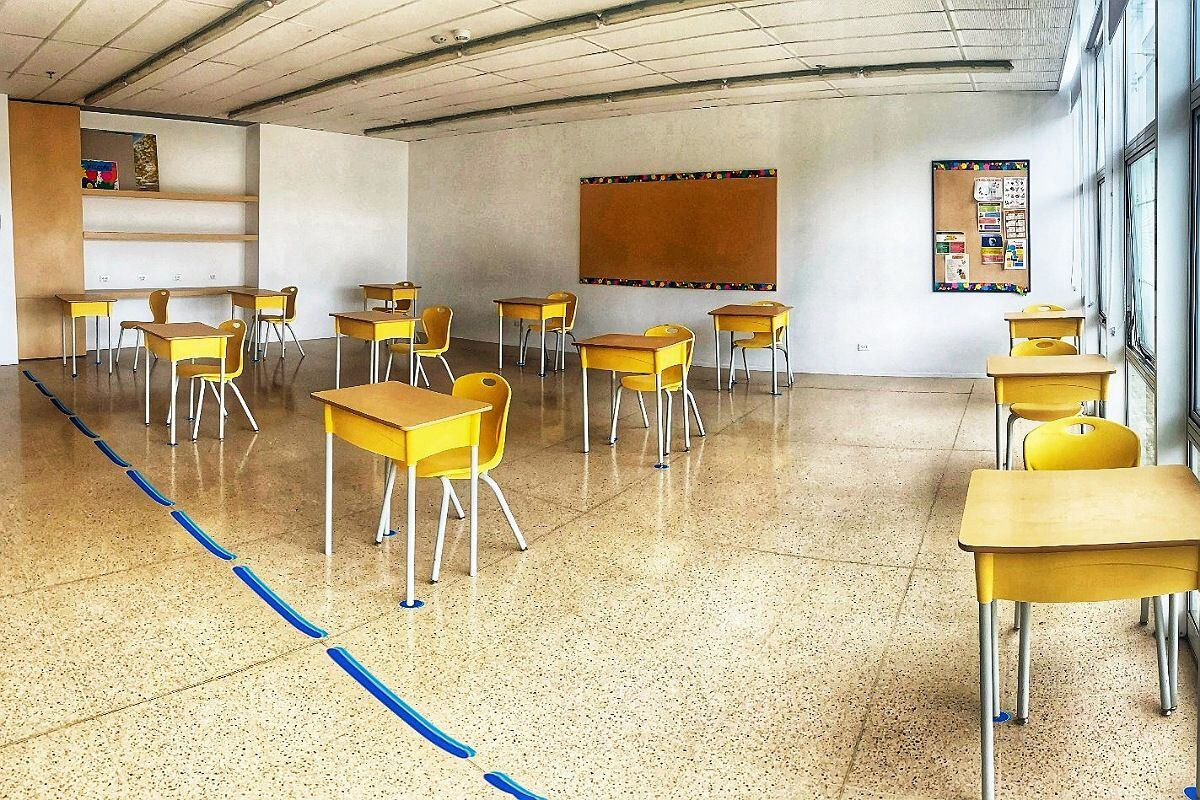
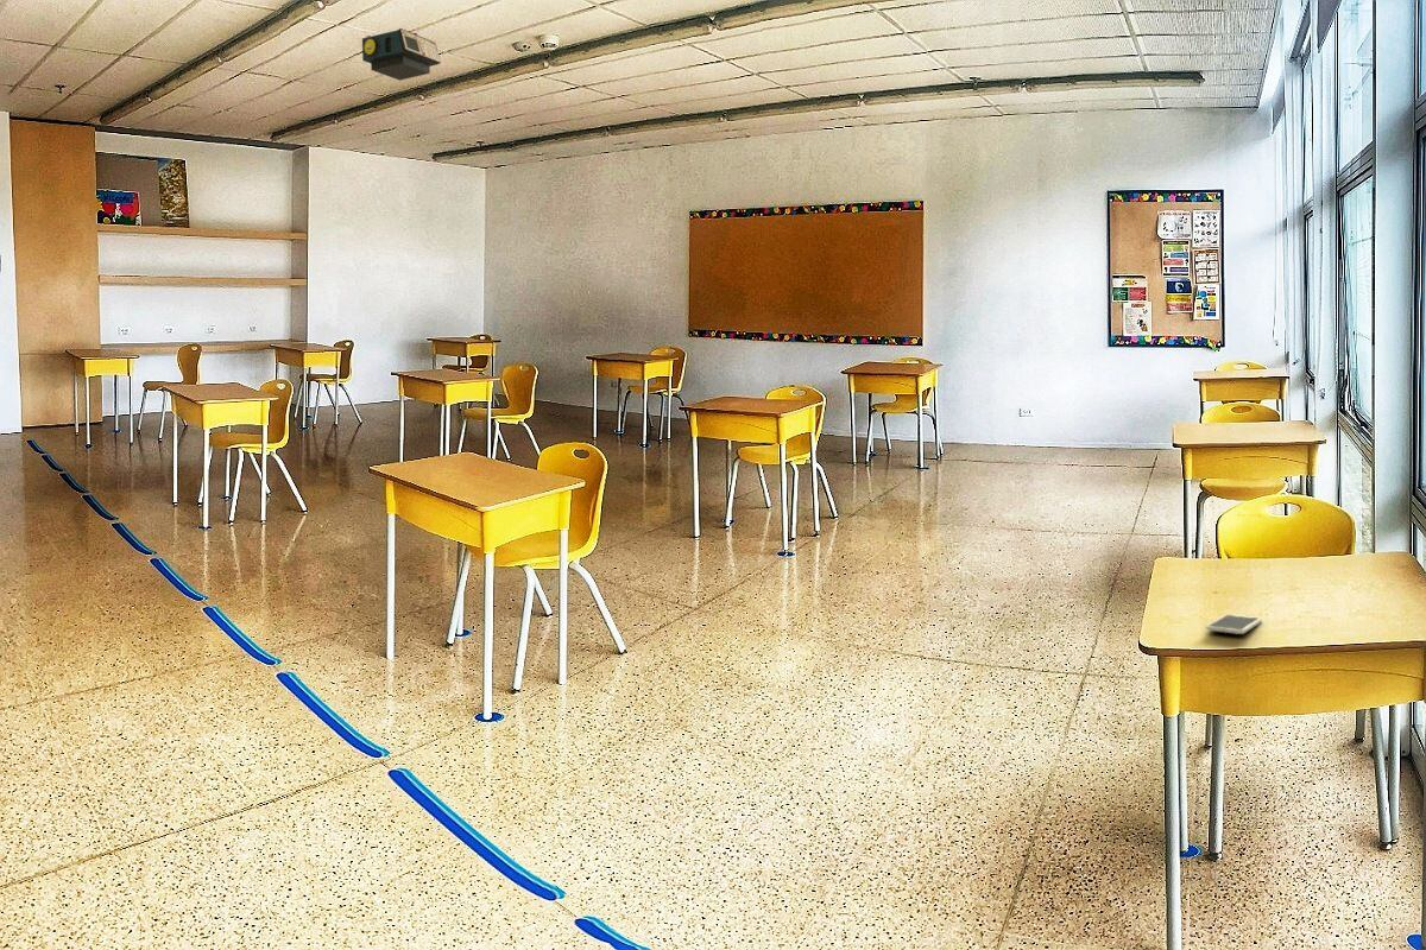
+ smartphone (1233, 623)
+ projector (402, 51)
